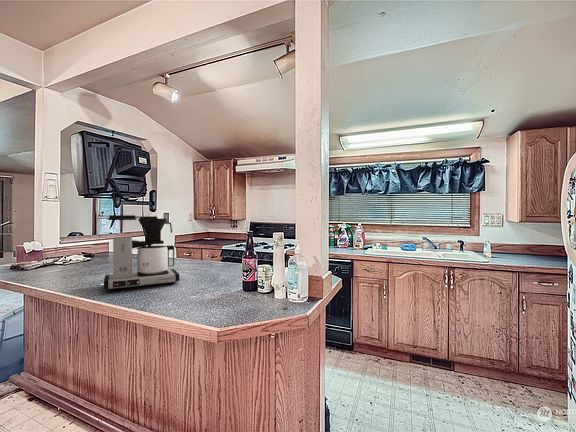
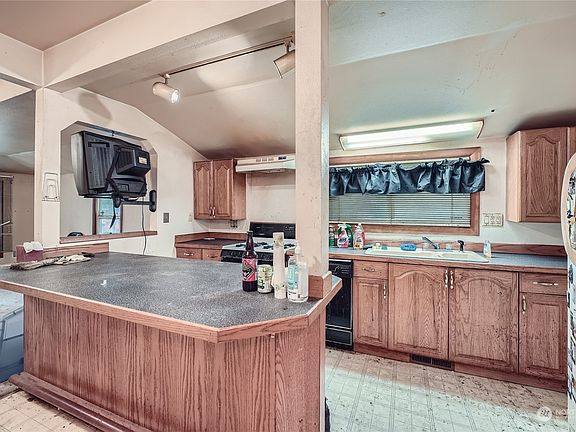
- coffee maker (142, 249)
